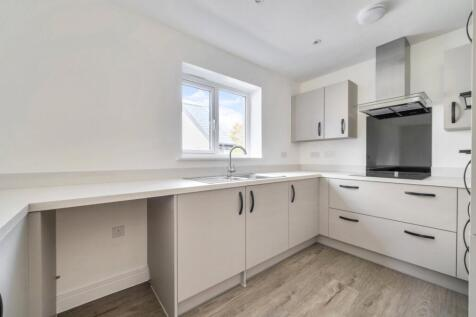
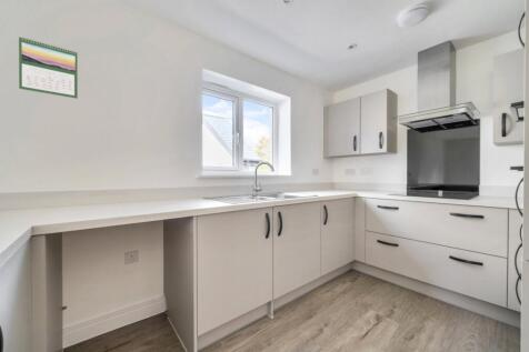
+ calendar (50, 68)
